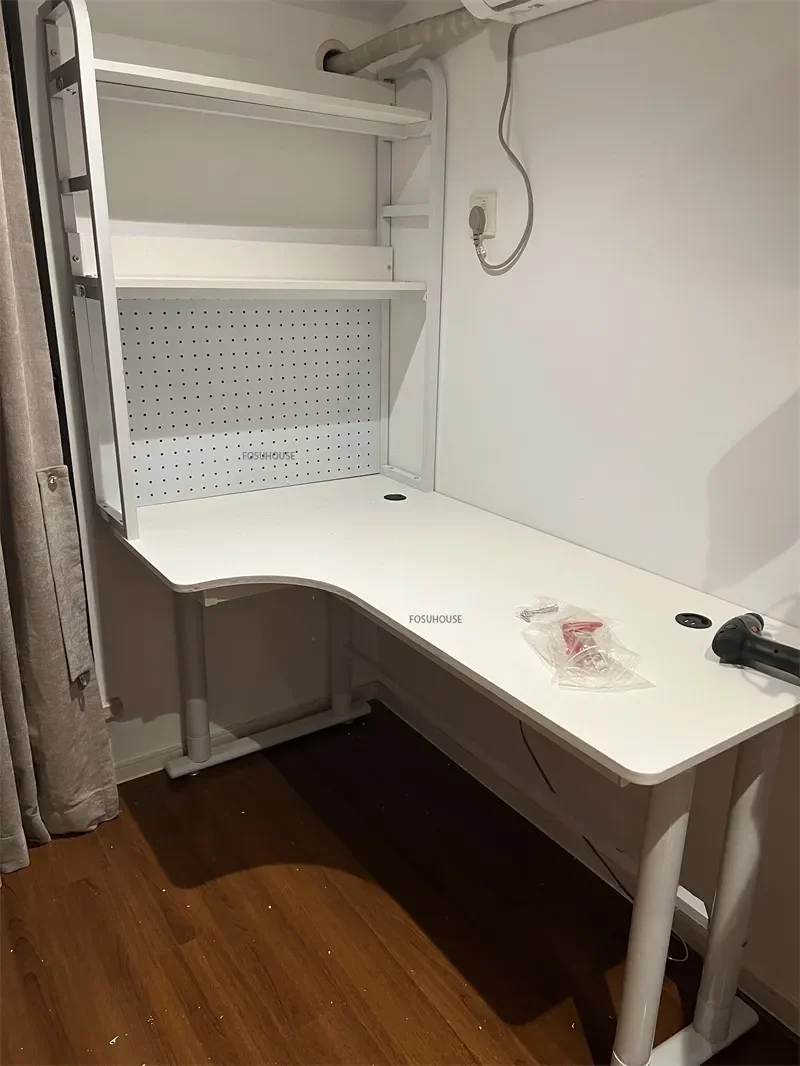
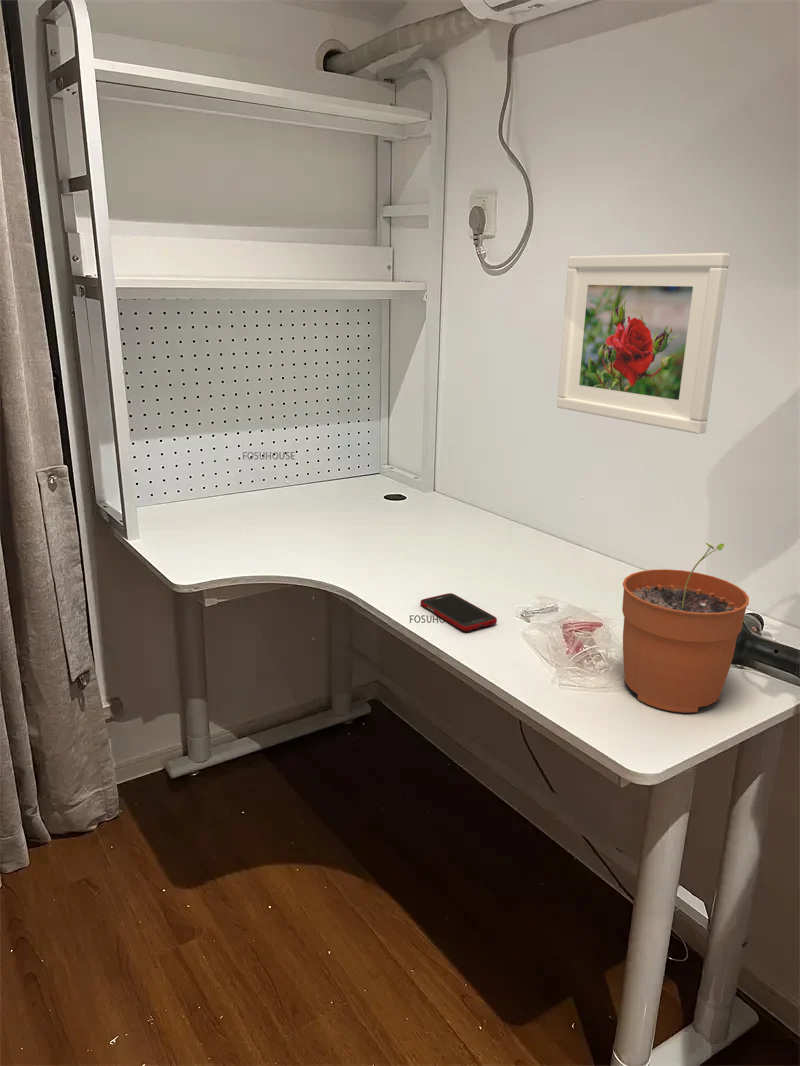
+ cell phone (457, 611)
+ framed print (633, 339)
+ plant pot (681, 615)
